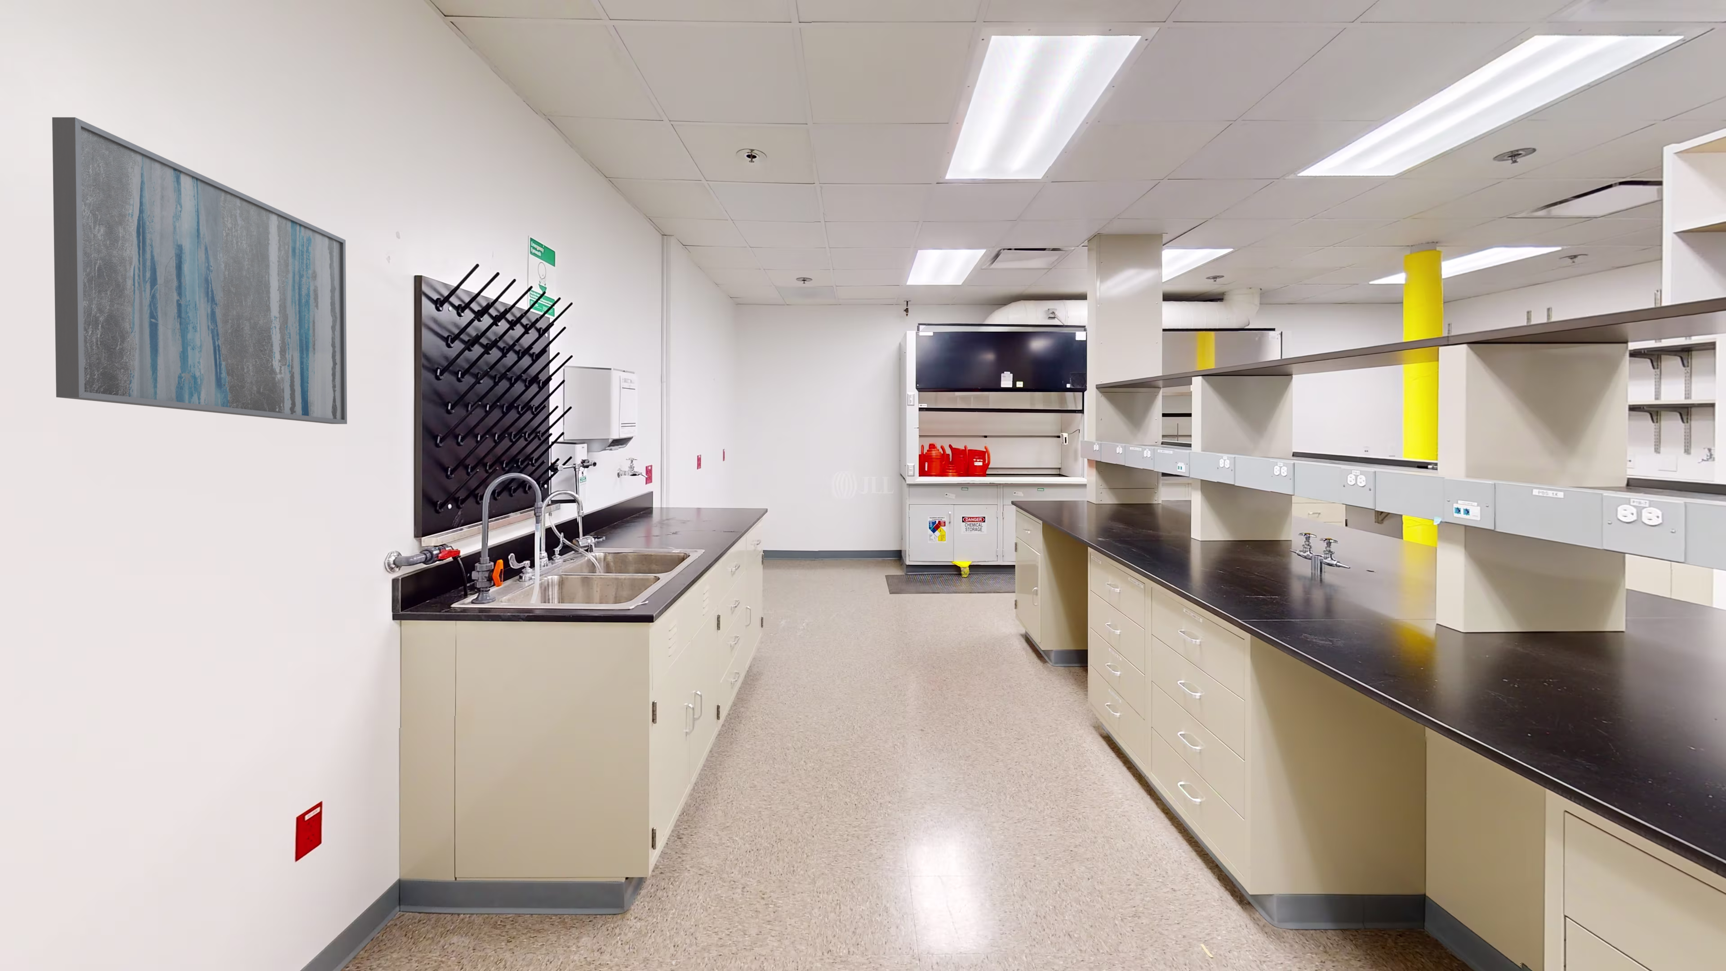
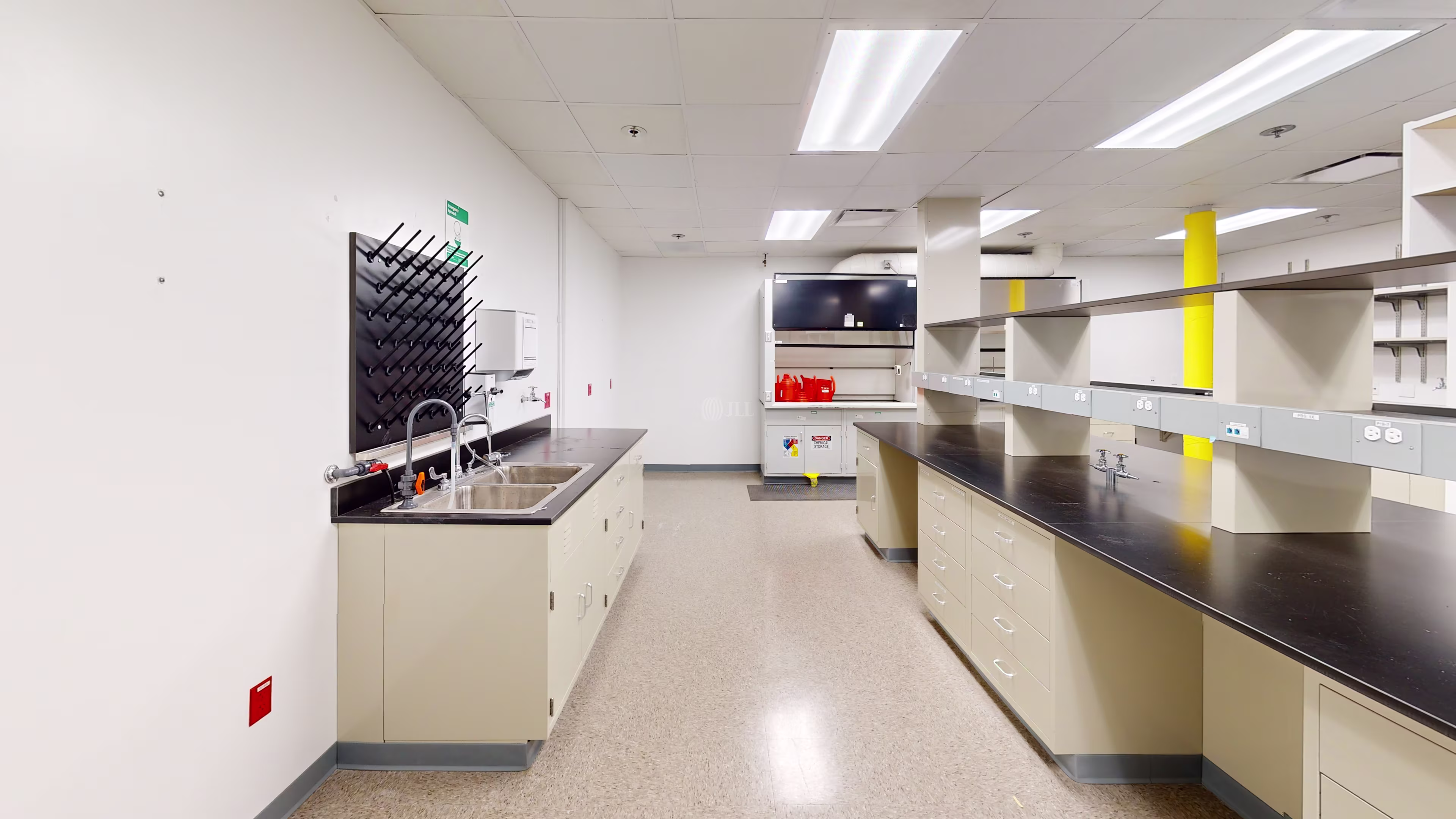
- wall art (230, 302)
